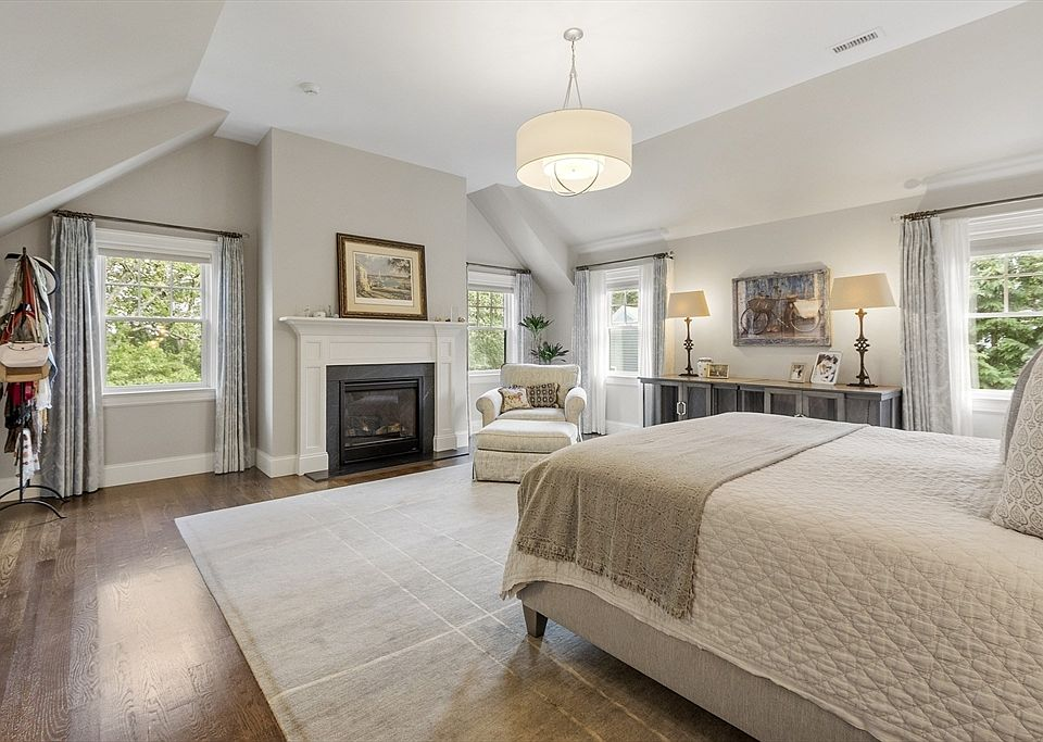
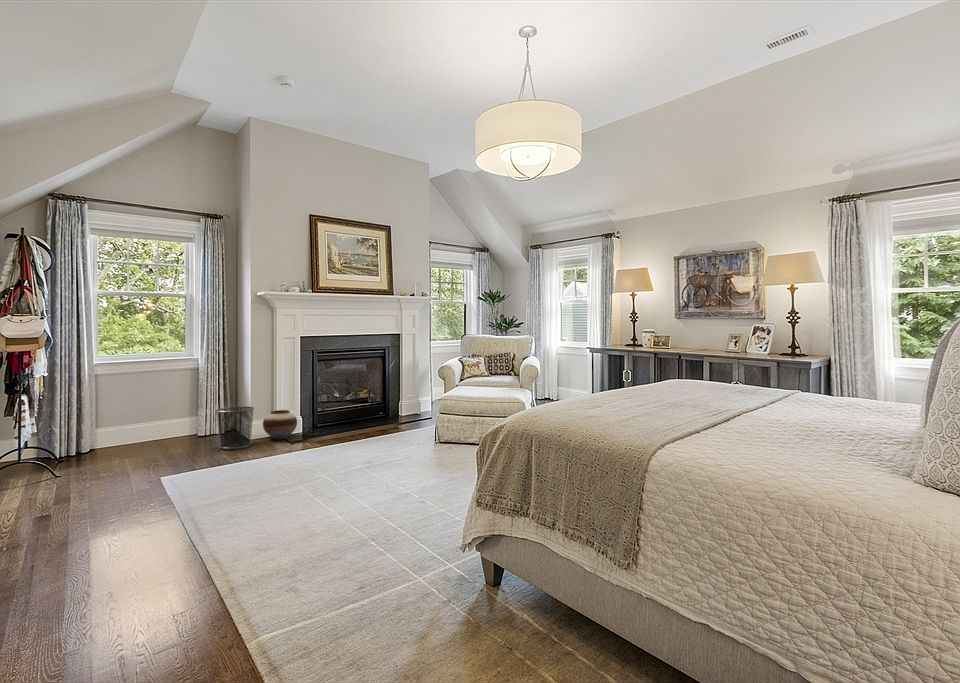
+ waste bin (235, 427)
+ vase (280, 424)
